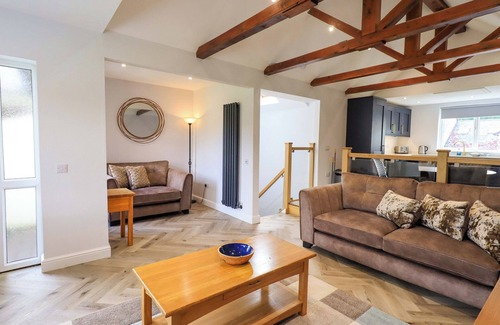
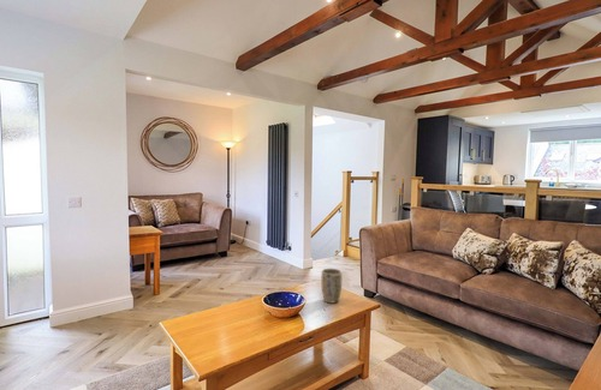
+ plant pot (331, 286)
